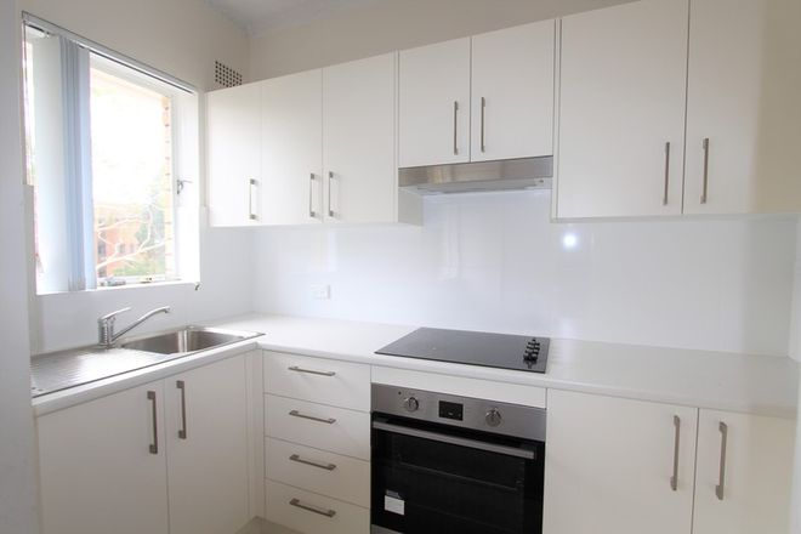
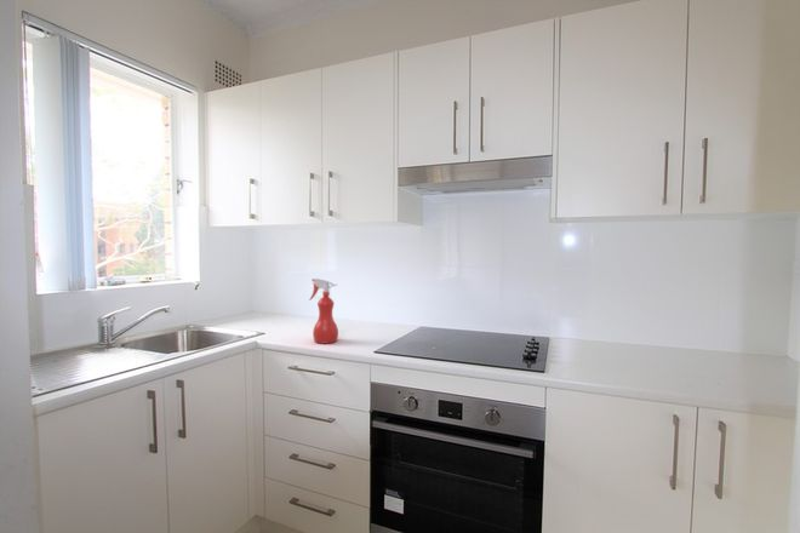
+ spray bottle (322, 310)
